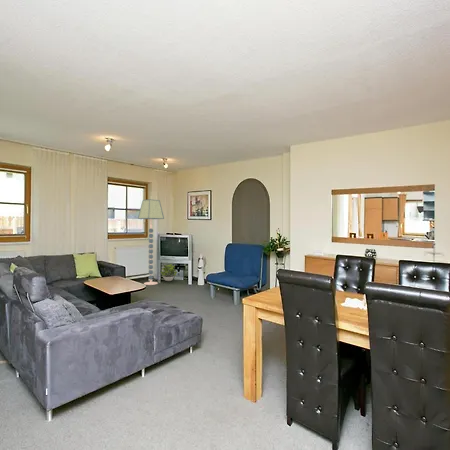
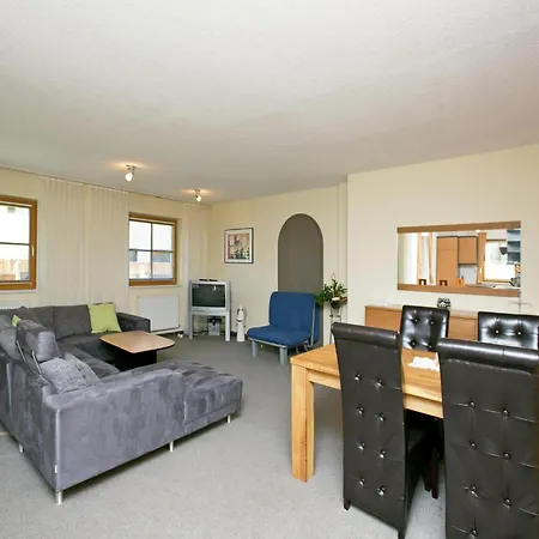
- floor lamp (150, 241)
- potted plant (168, 272)
